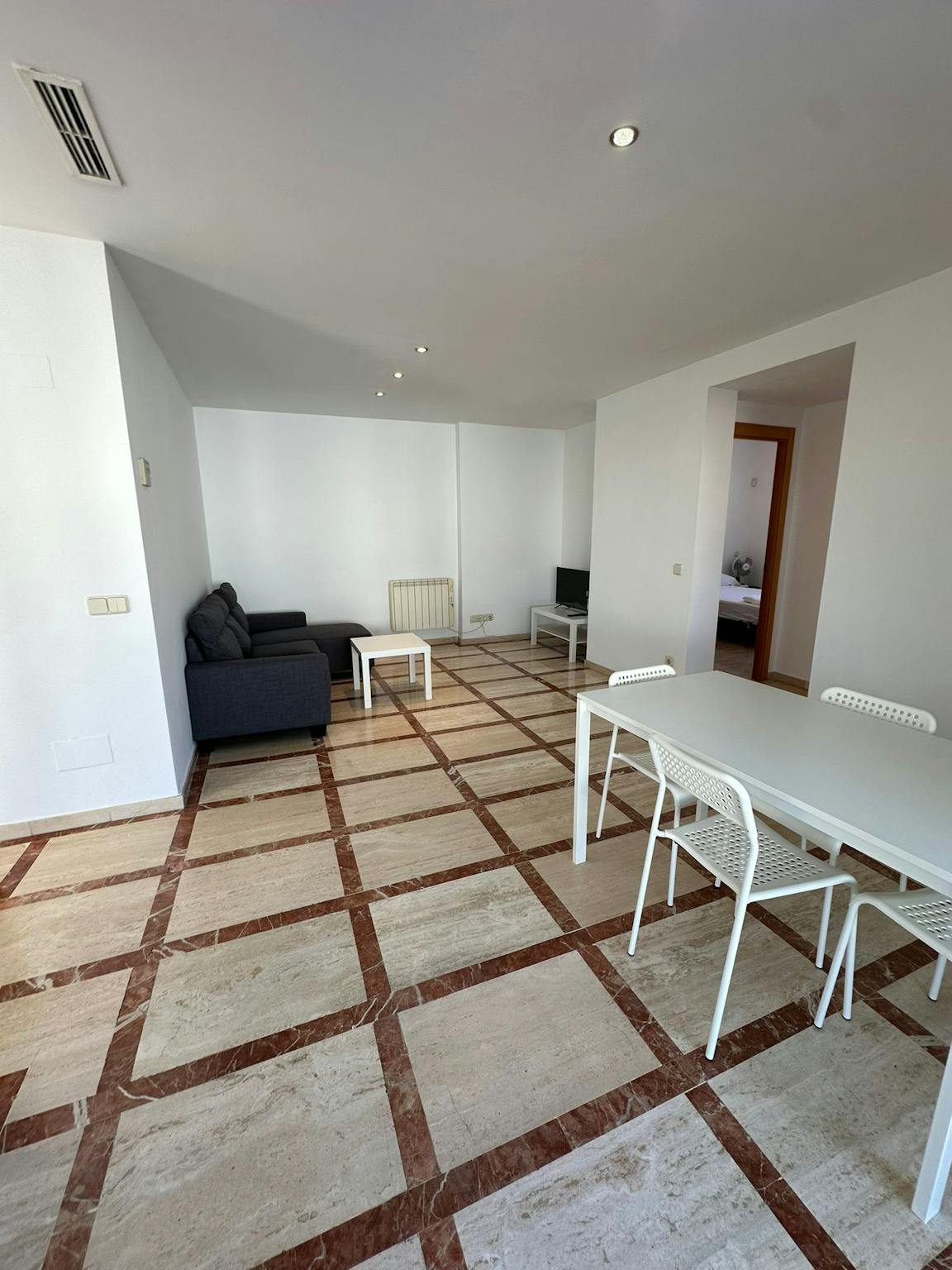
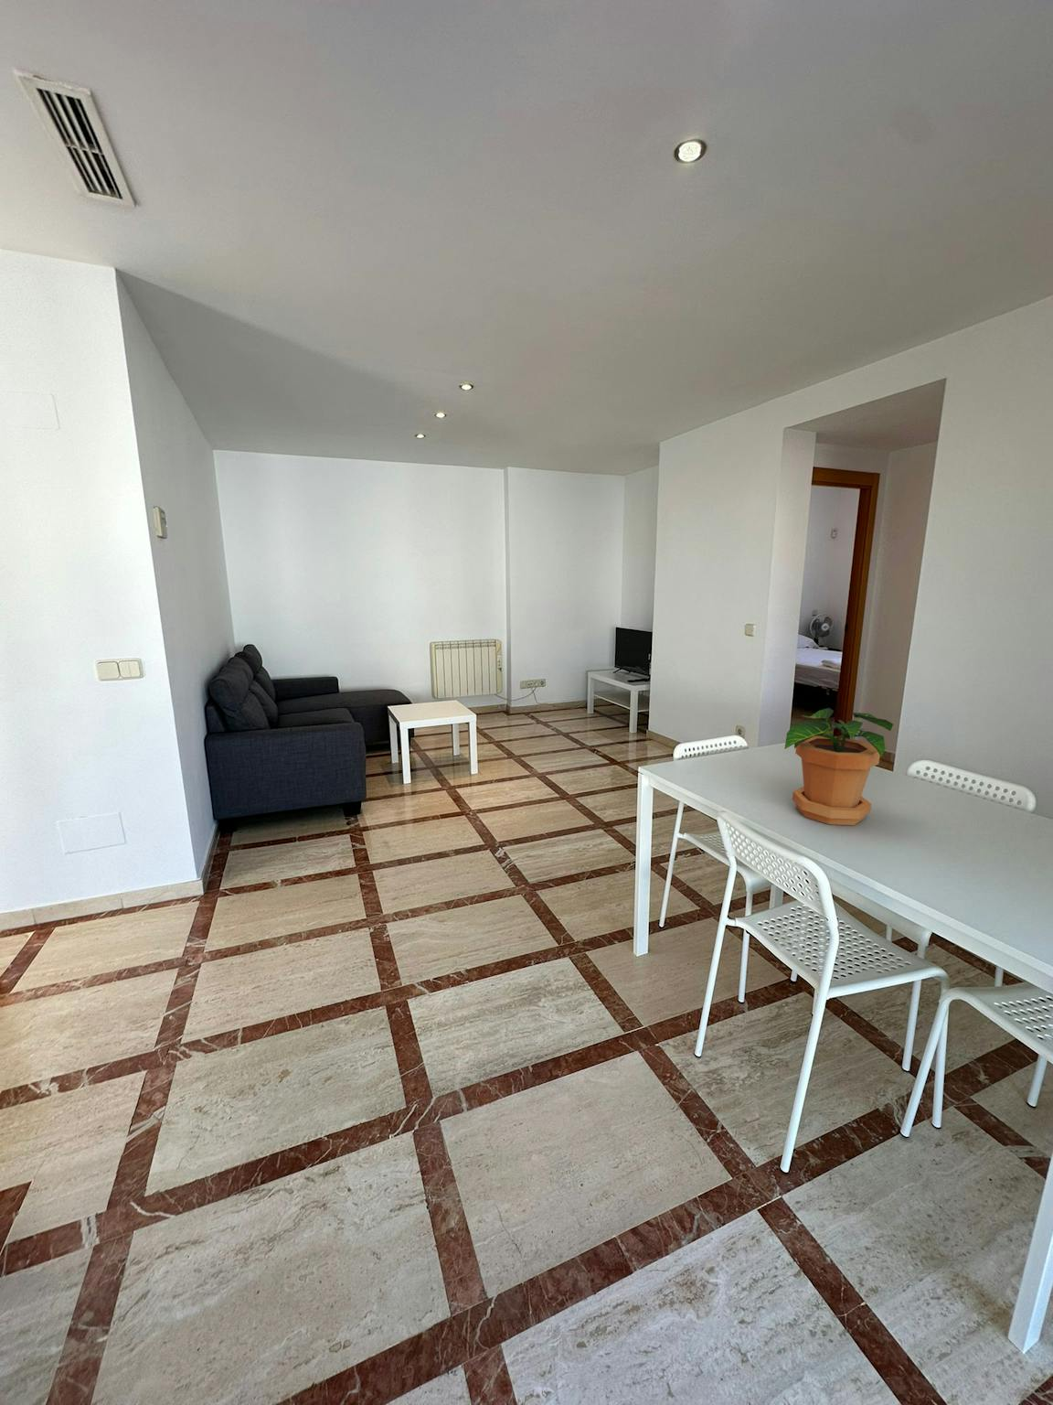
+ potted plant (823, 763)
